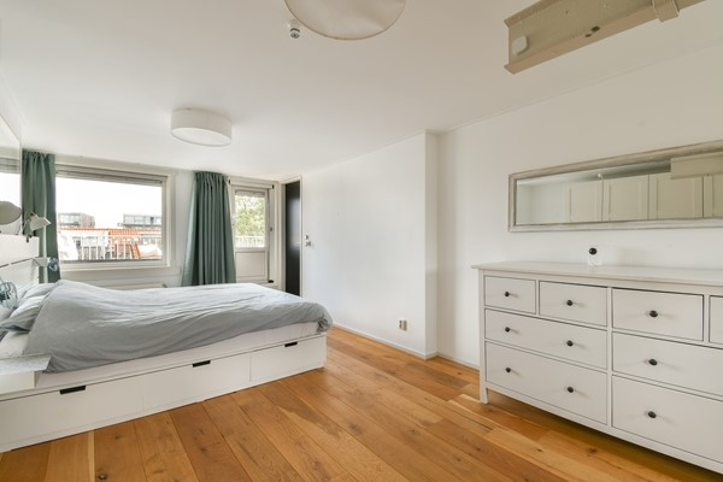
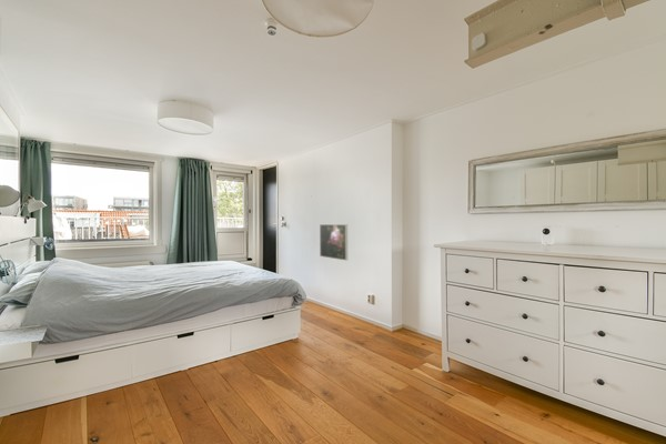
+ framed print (333, 241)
